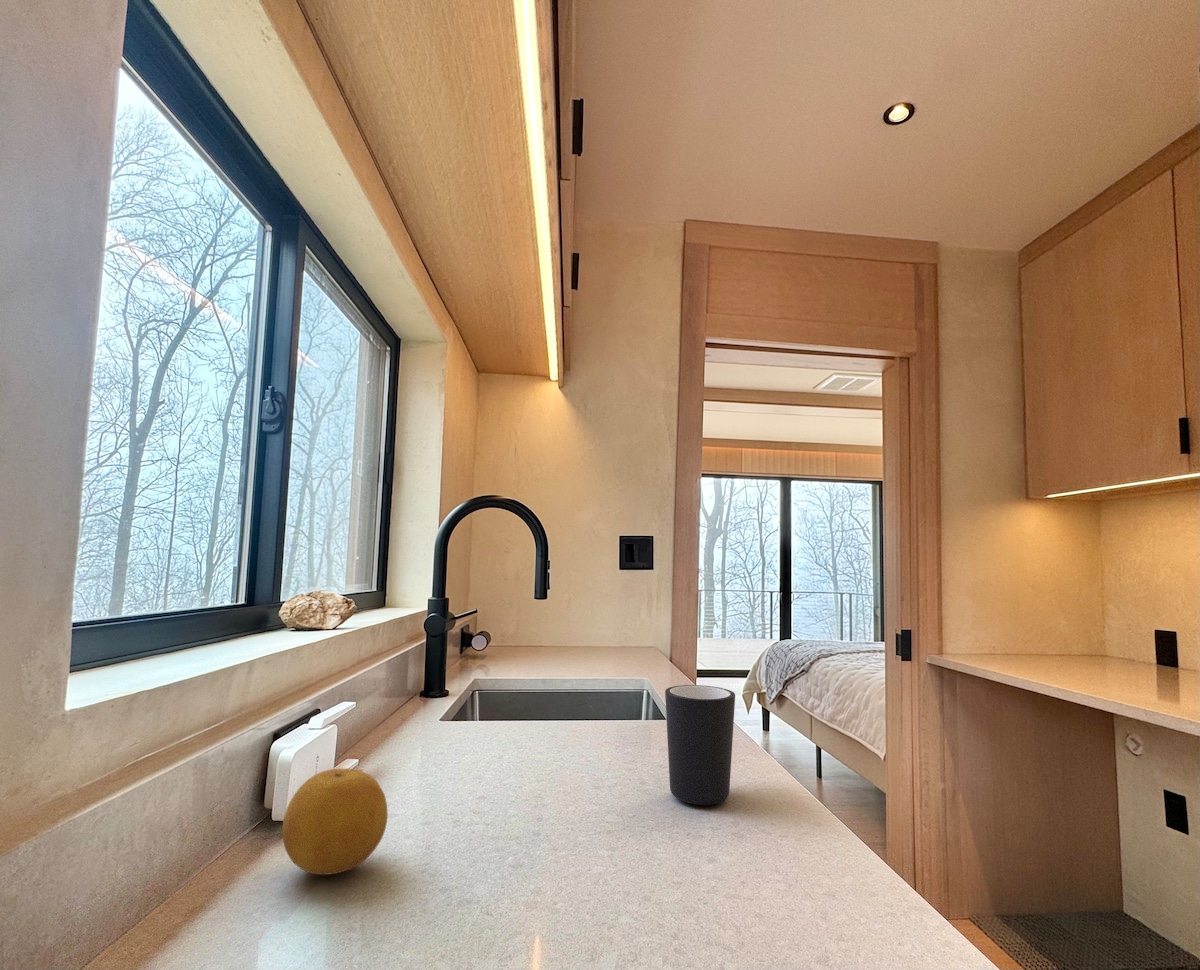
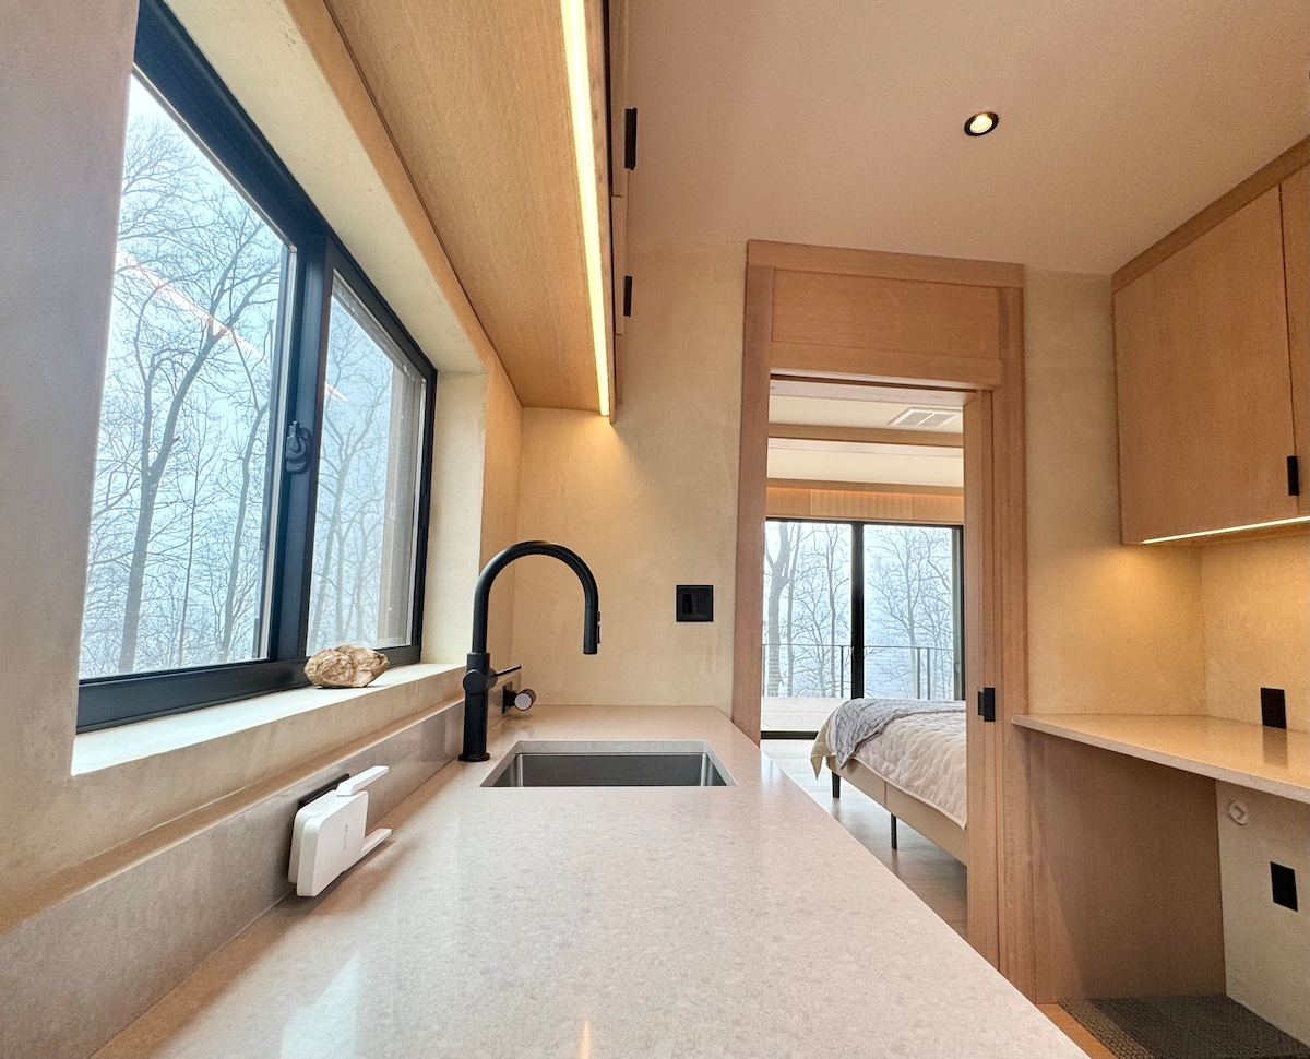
- fruit (336, 820)
- mug (703, 741)
